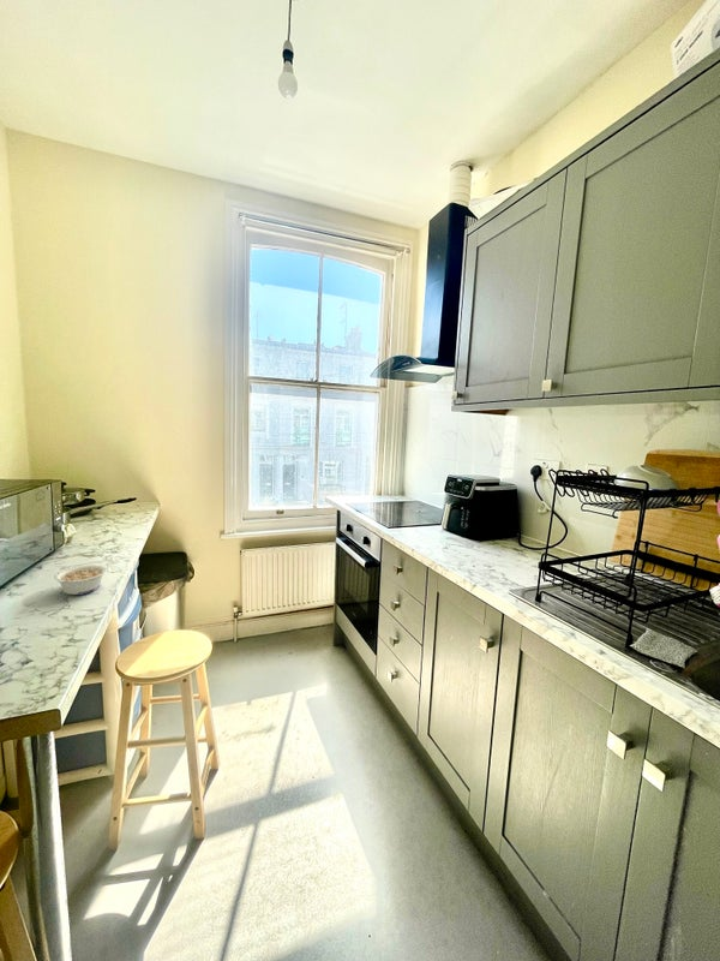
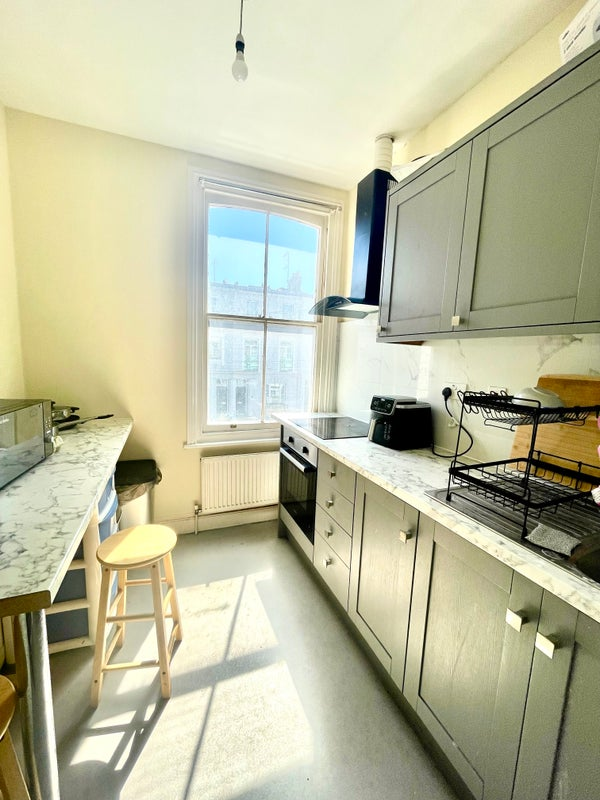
- legume (82, 579)
